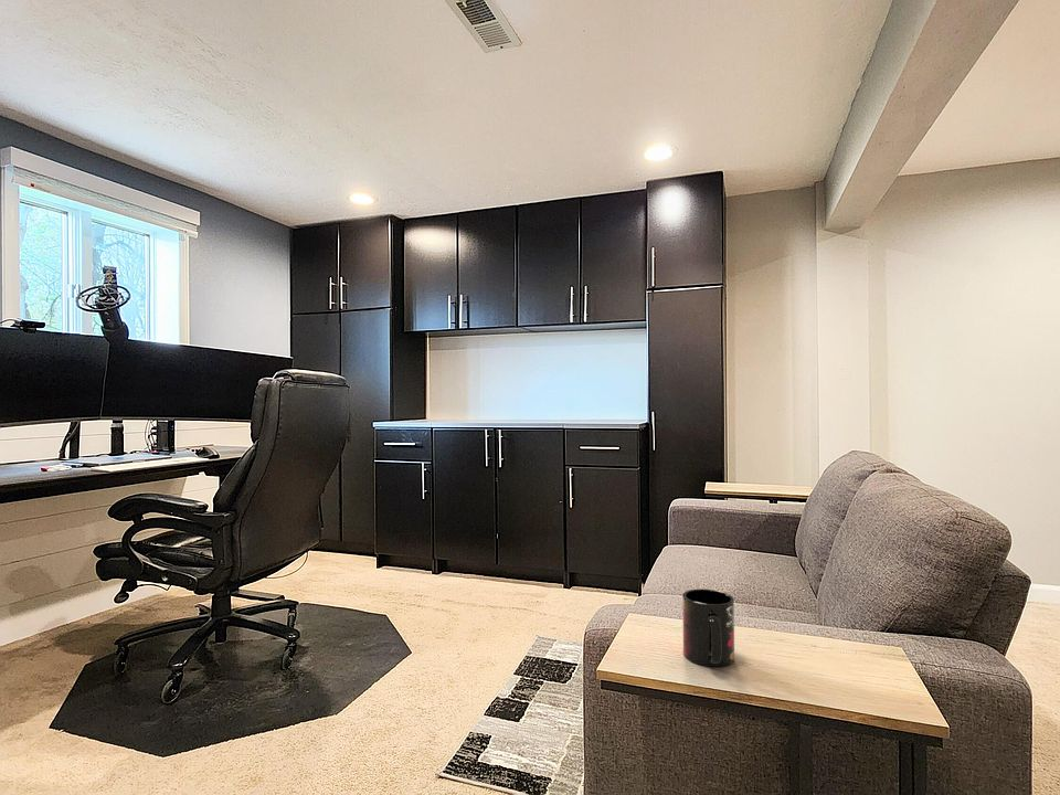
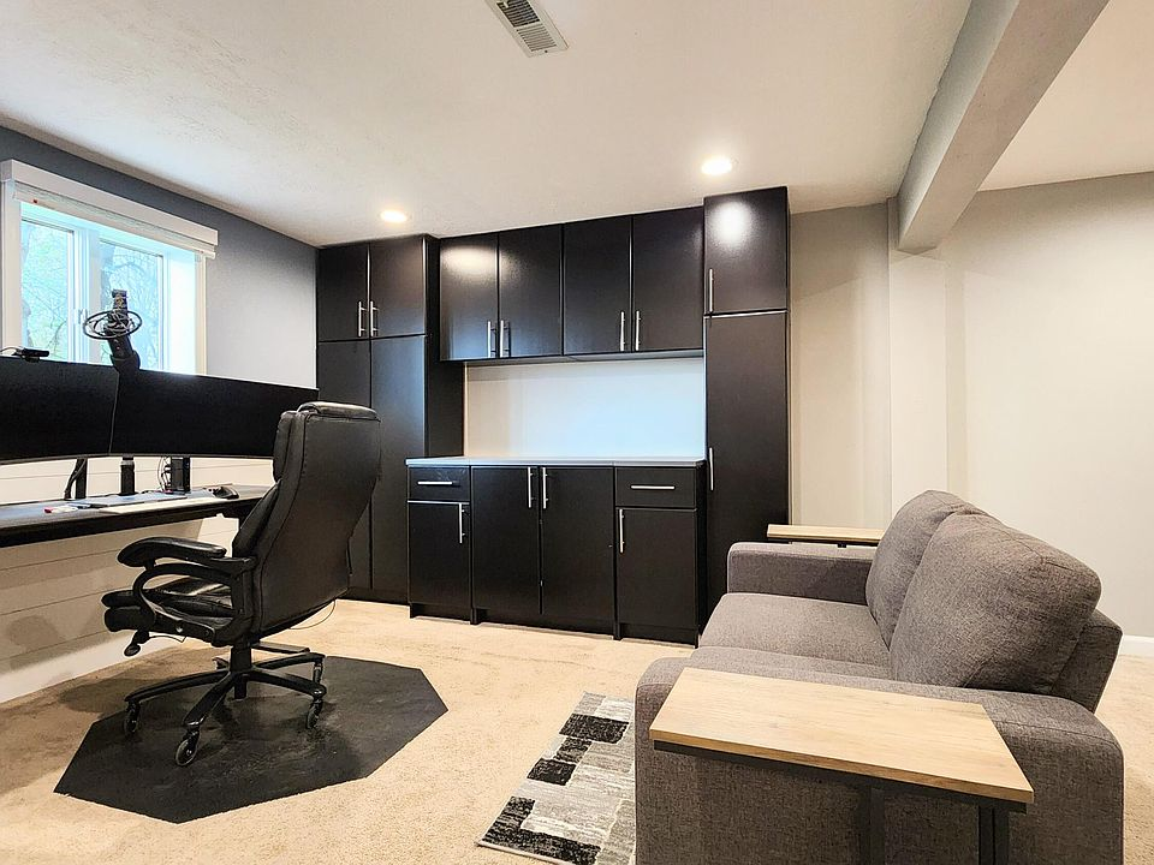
- mug (710, 629)
